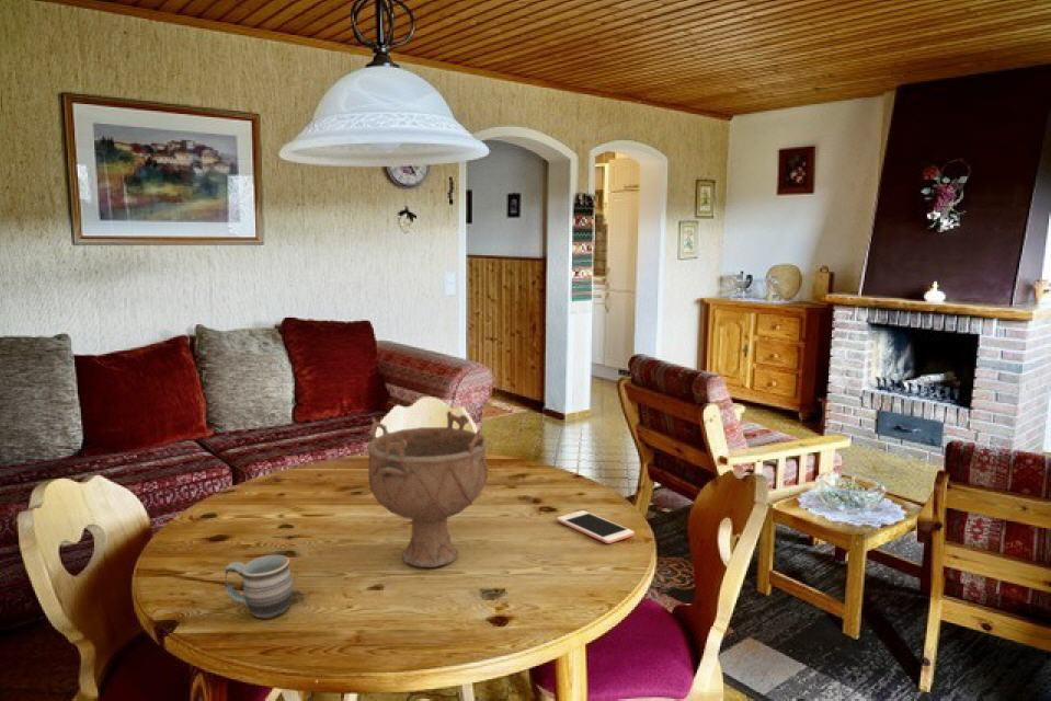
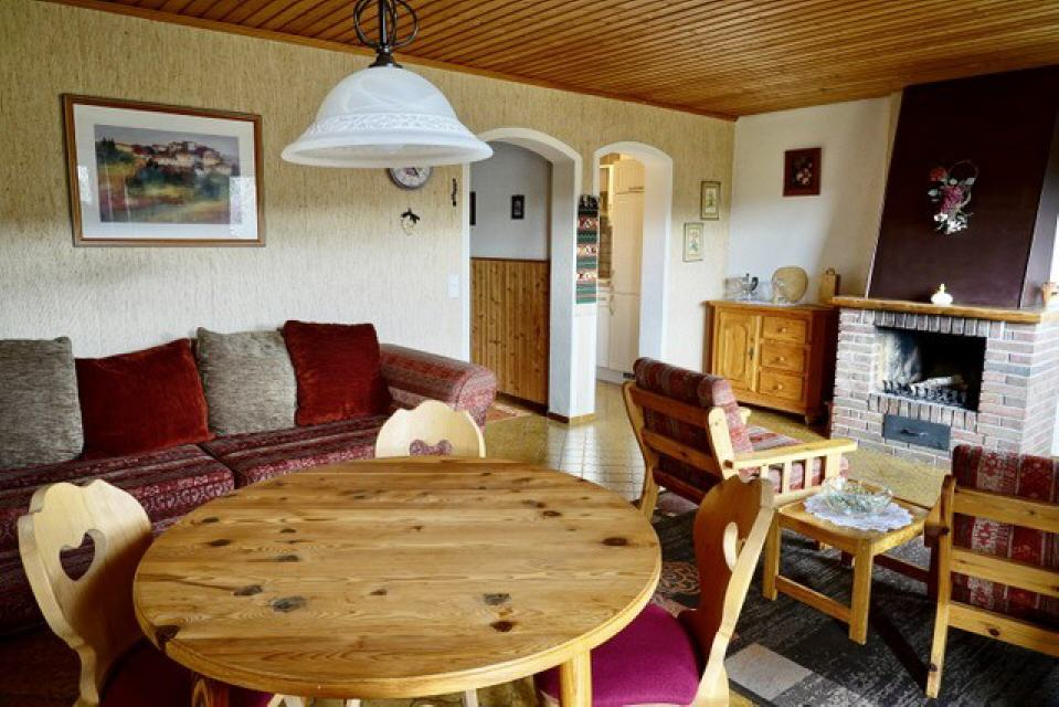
- decorative bowl (427, 491)
- cell phone (594, 526)
- mug (258, 587)
